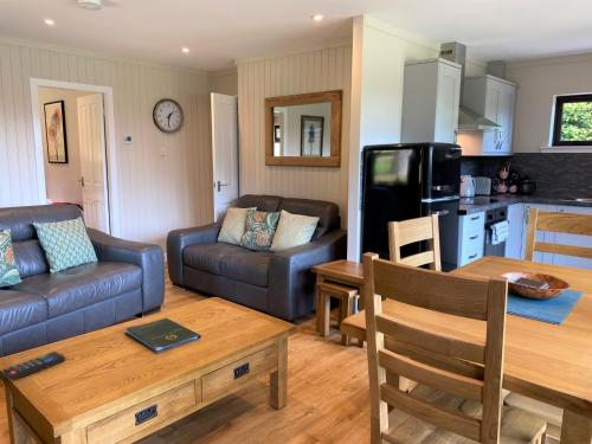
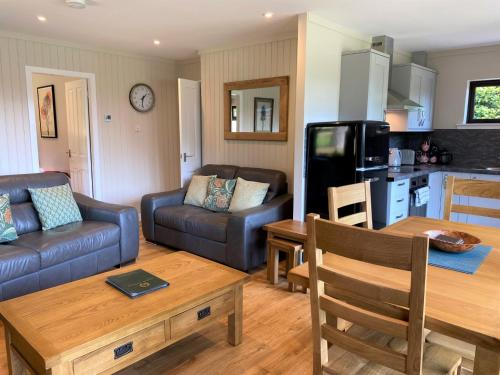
- remote control (34, 365)
